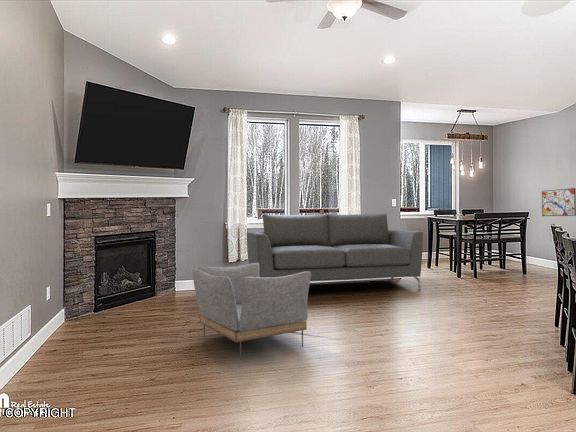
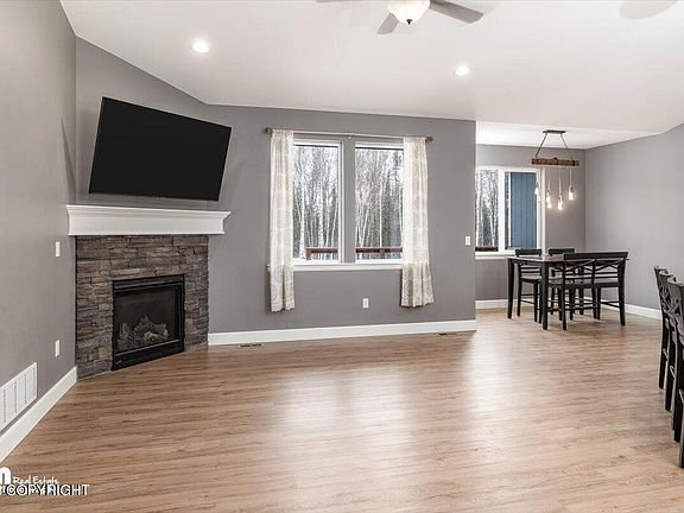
- wall art (558, 202)
- sofa (333, 250)
- armchair (246, 305)
